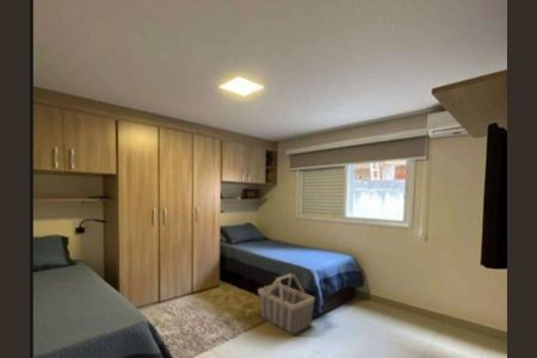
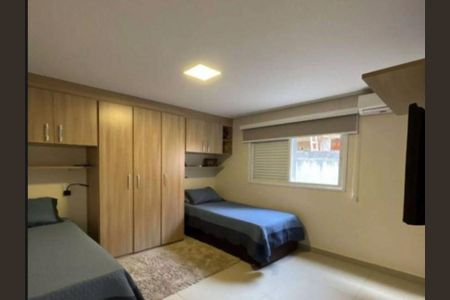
- basket (285, 298)
